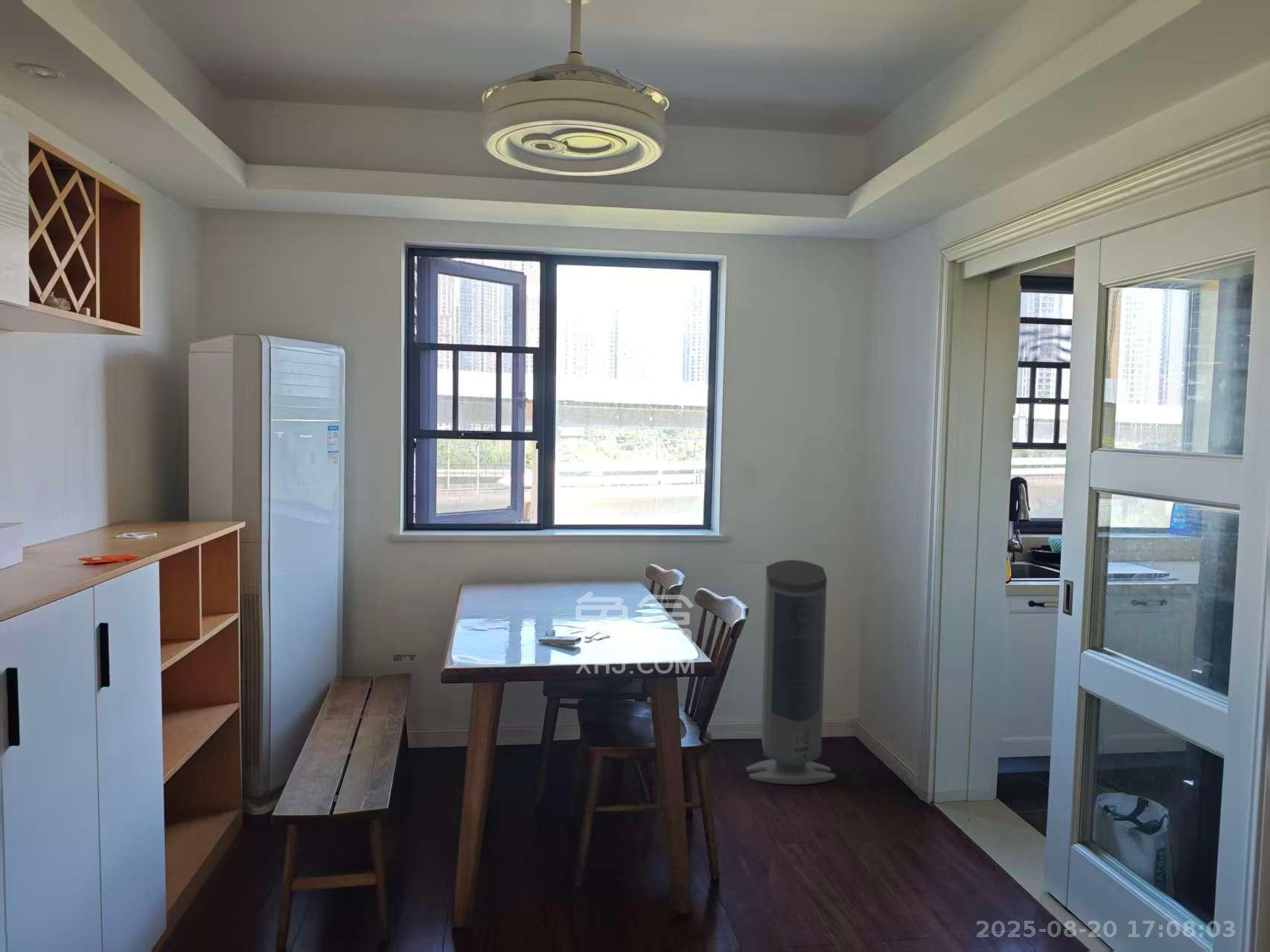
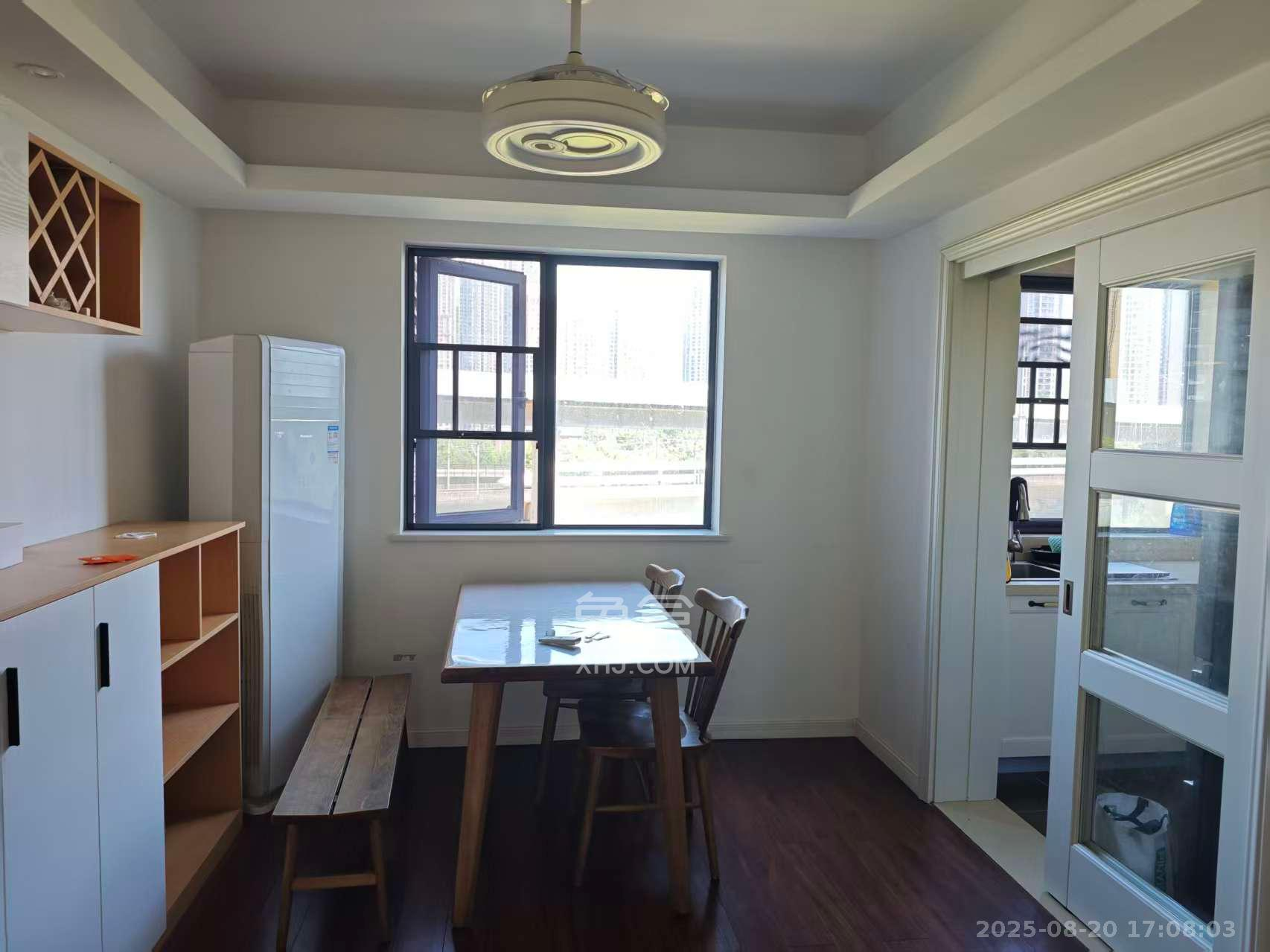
- air purifier (793, 668)
